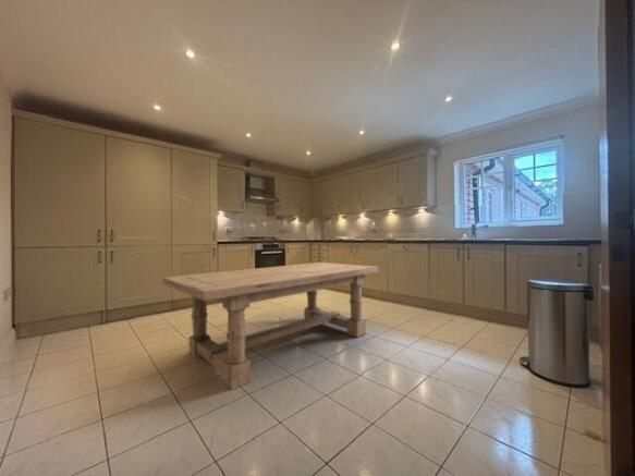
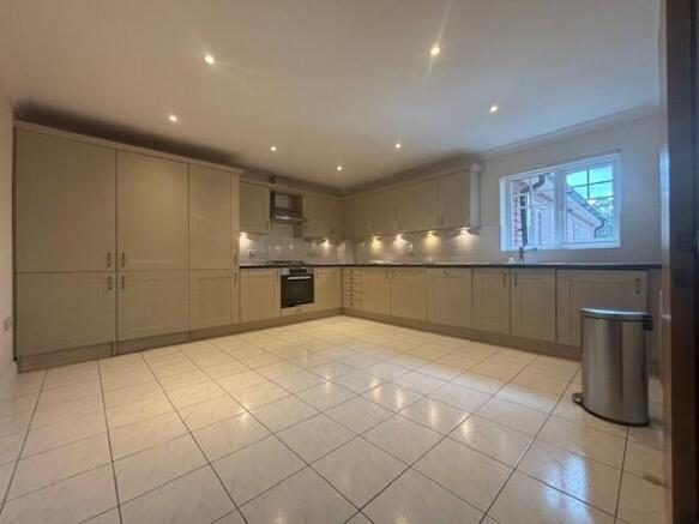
- dining table (281, 296)
